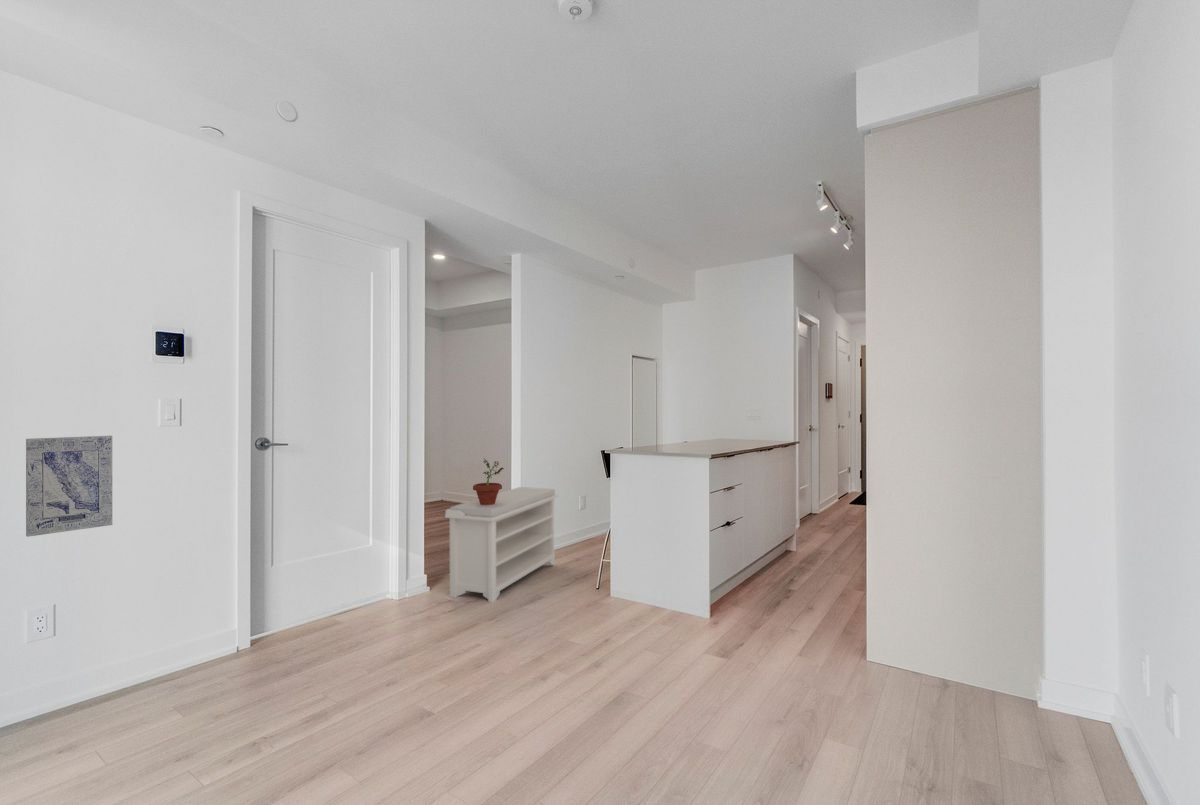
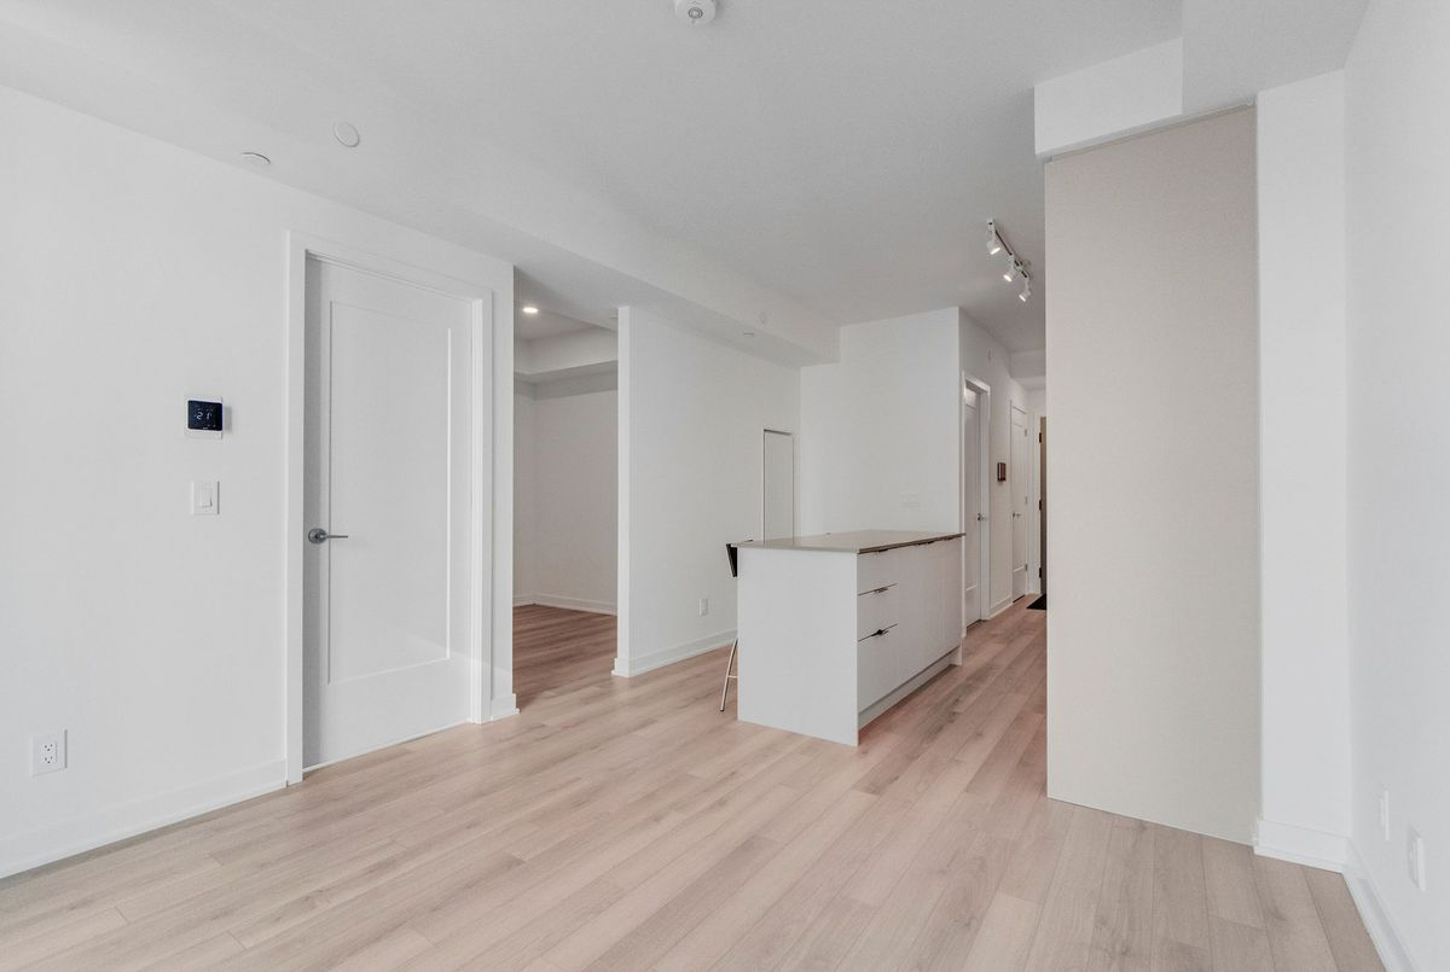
- wall art (71, 483)
- potted plant (488, 481)
- bench (507, 537)
